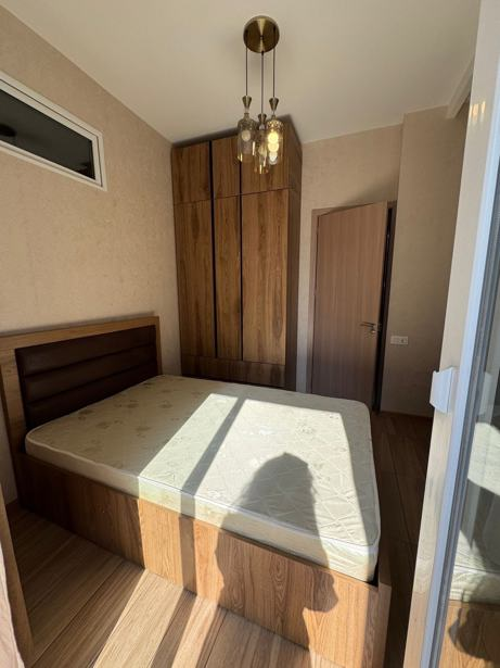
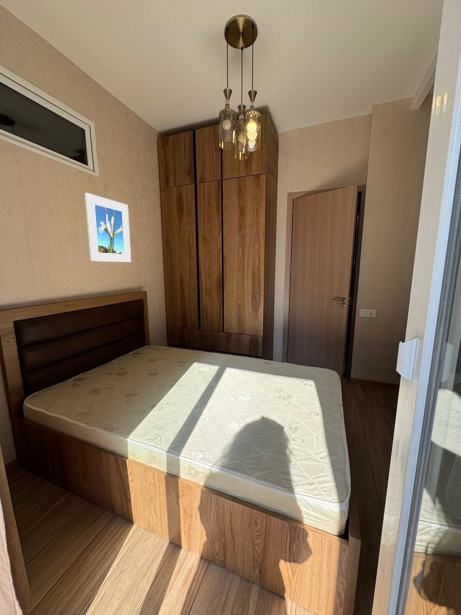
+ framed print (110, 231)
